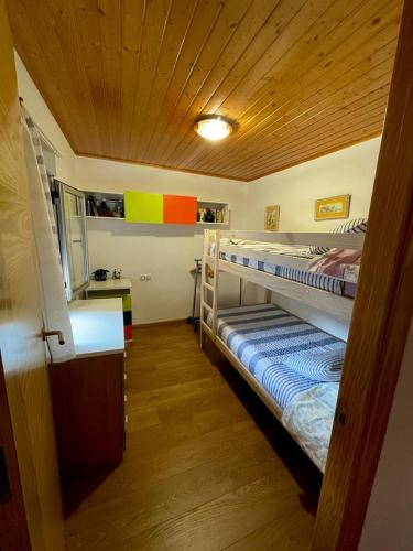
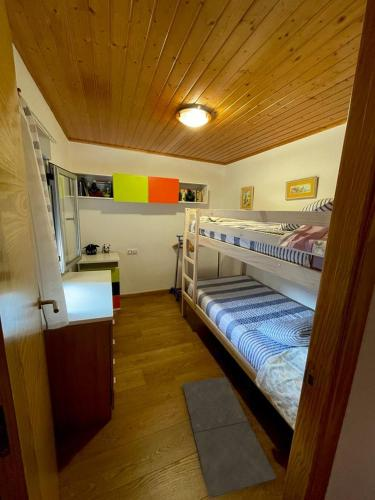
+ door mat (219, 421)
